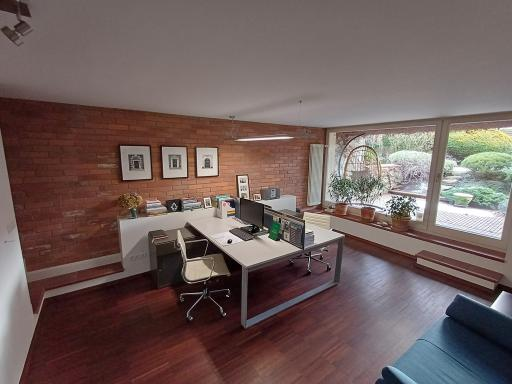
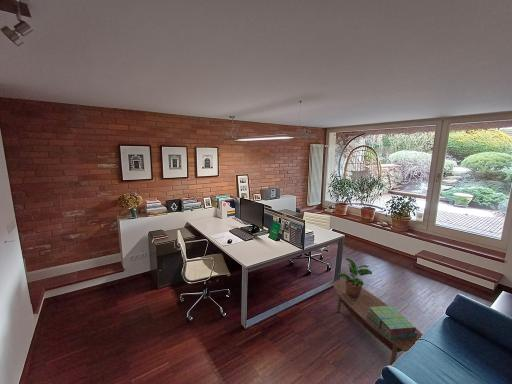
+ coffee table (372, 322)
+ stack of books (390, 320)
+ potted plant (355, 278)
